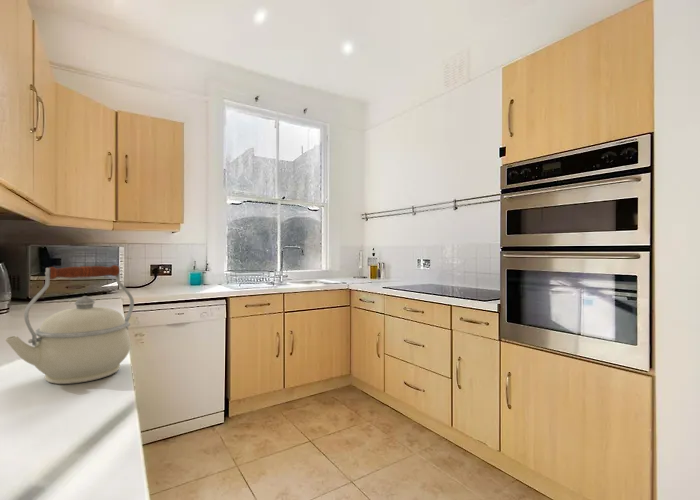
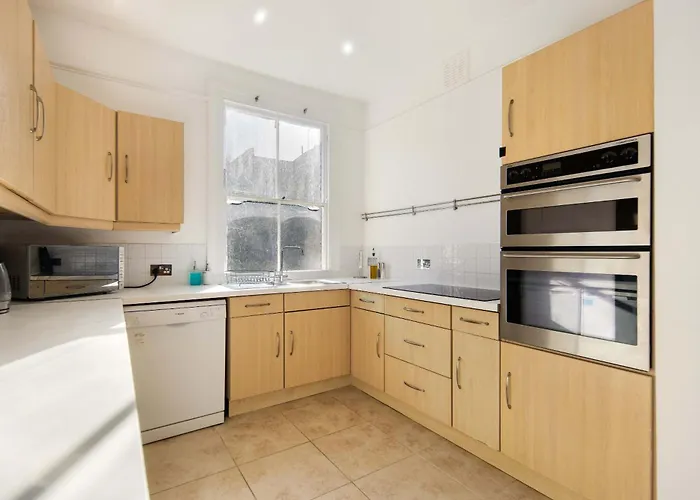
- kettle (76, 320)
